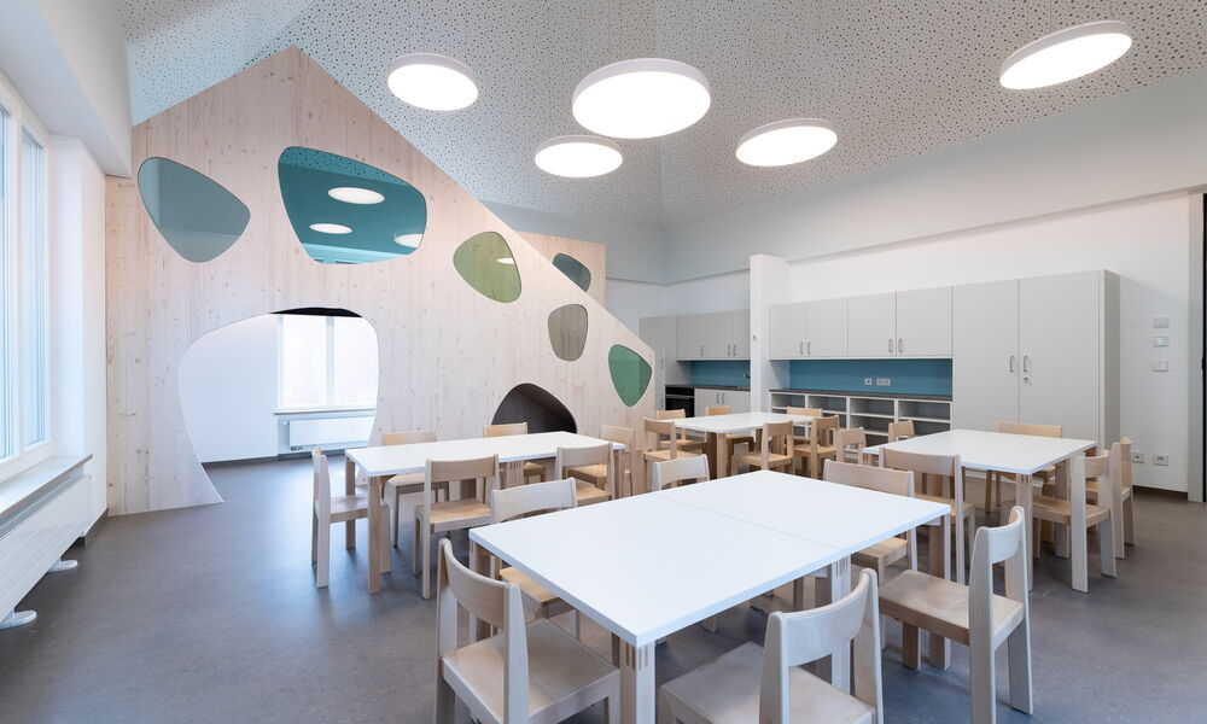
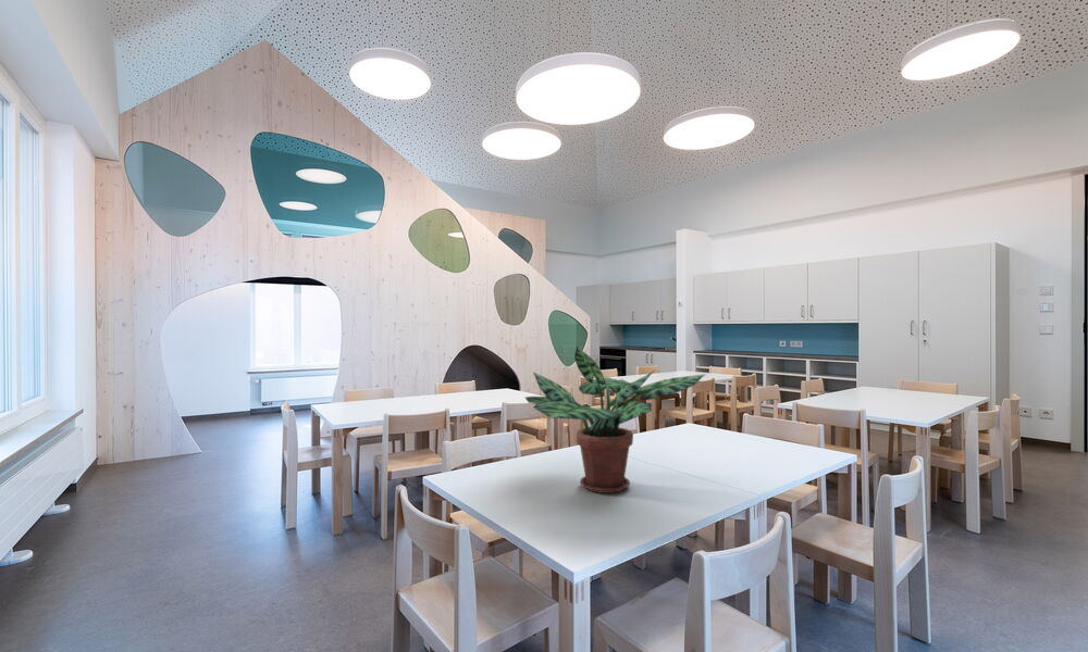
+ potted plant (617, 414)
